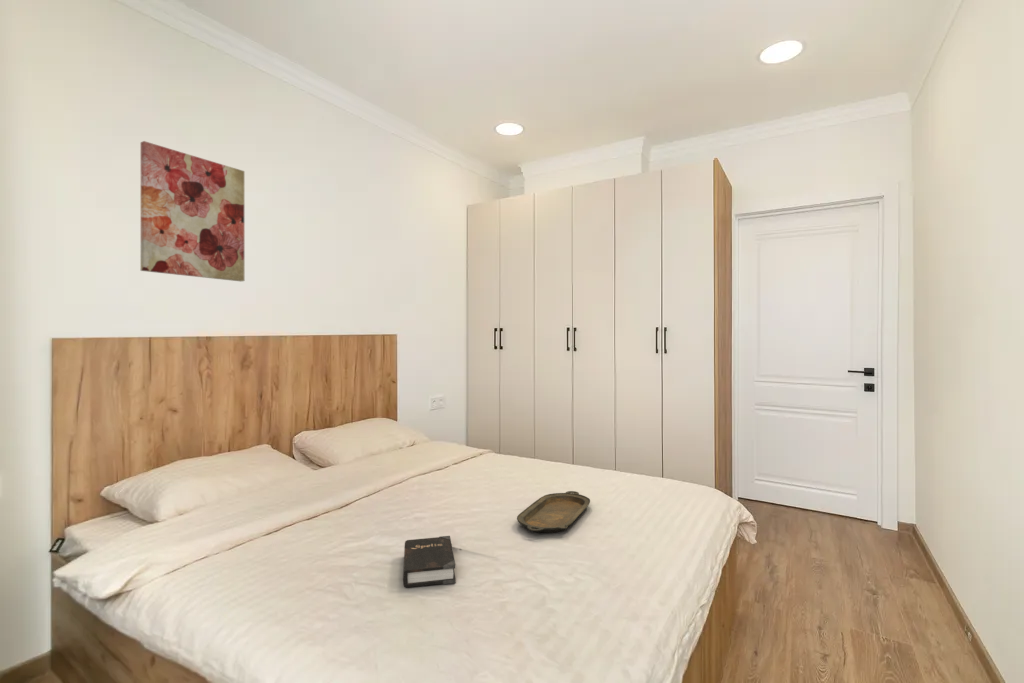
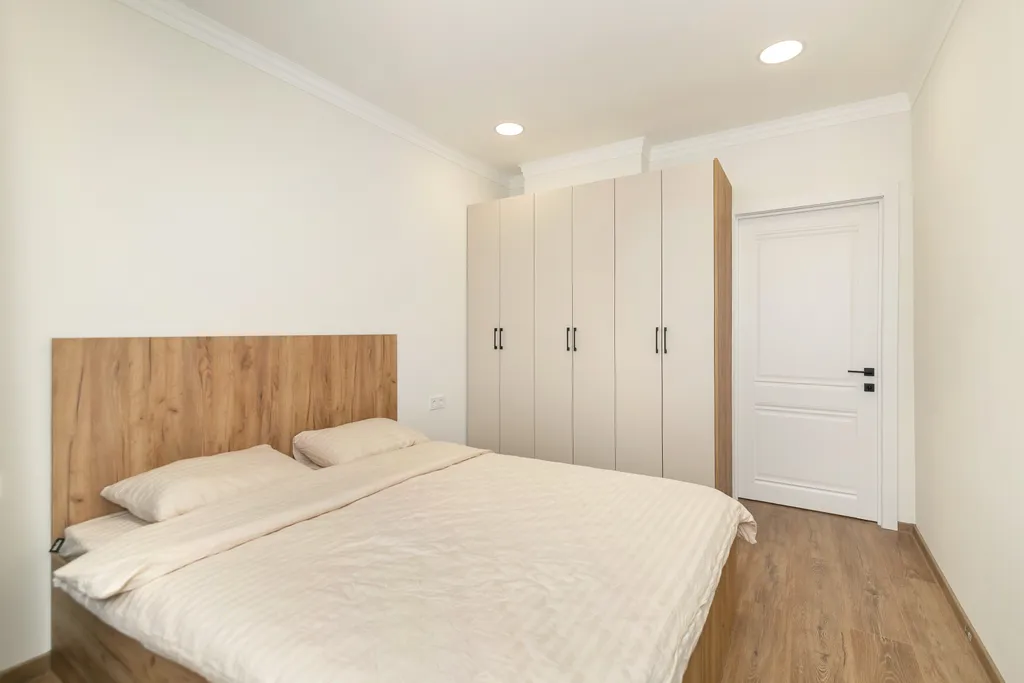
- wall art (196, 217)
- hardback book (428, 559)
- serving tray (555, 511)
